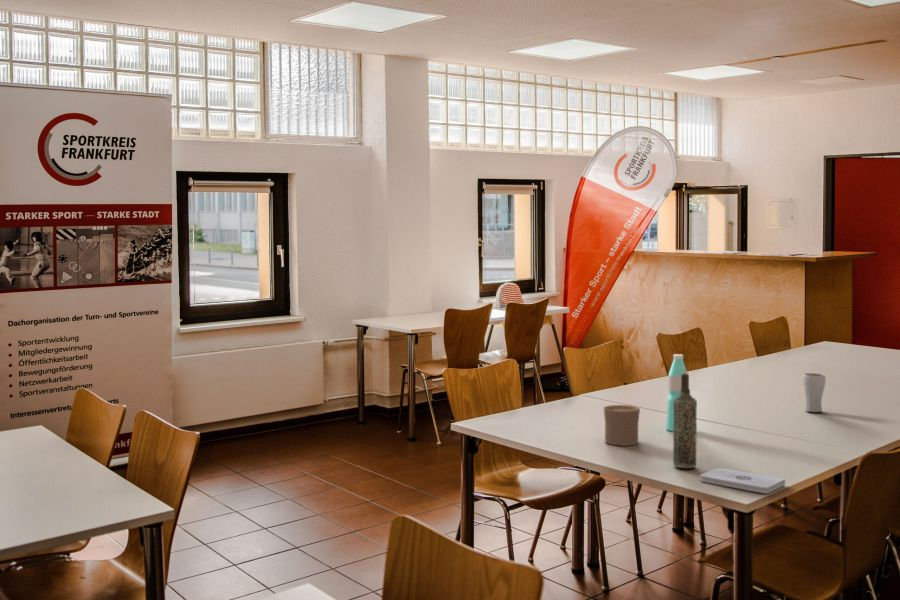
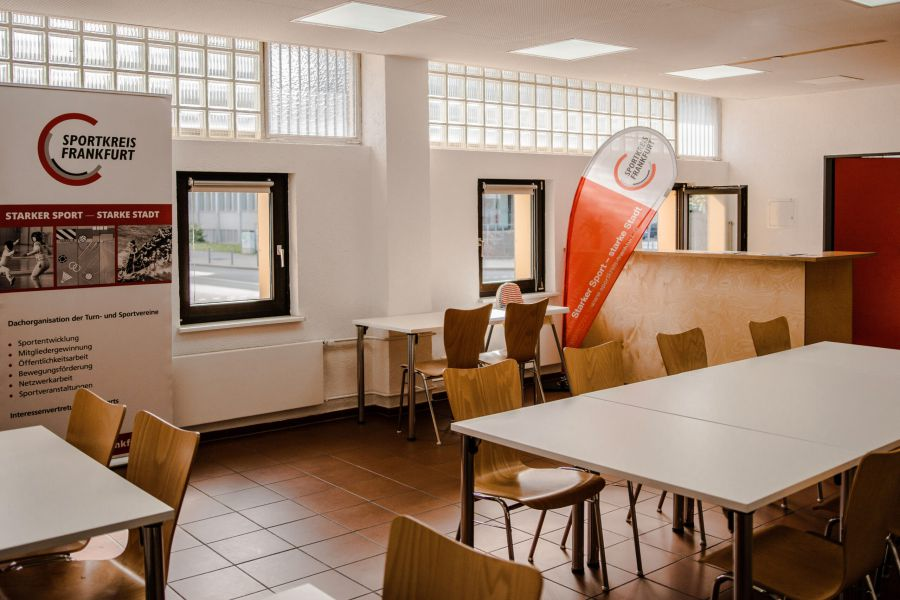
- notepad (741, 480)
- water bottle (677, 392)
- drinking glass (813, 392)
- bottle (685, 420)
- cup (621, 425)
